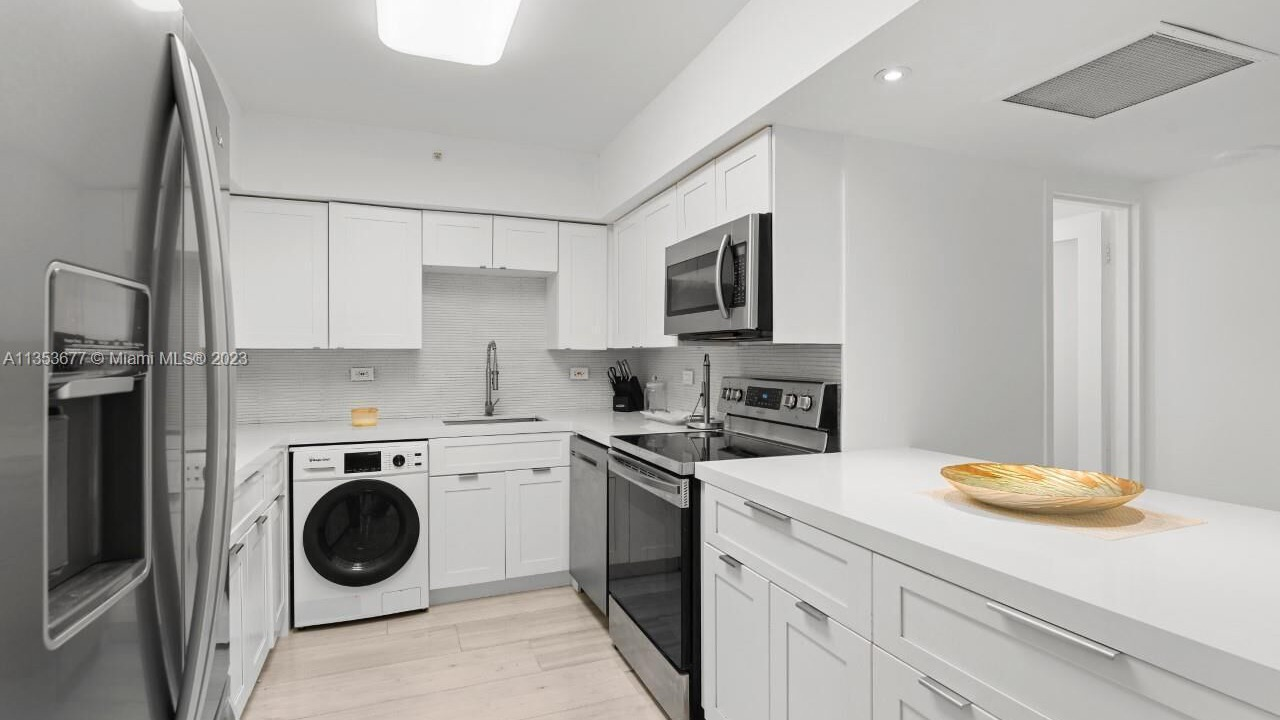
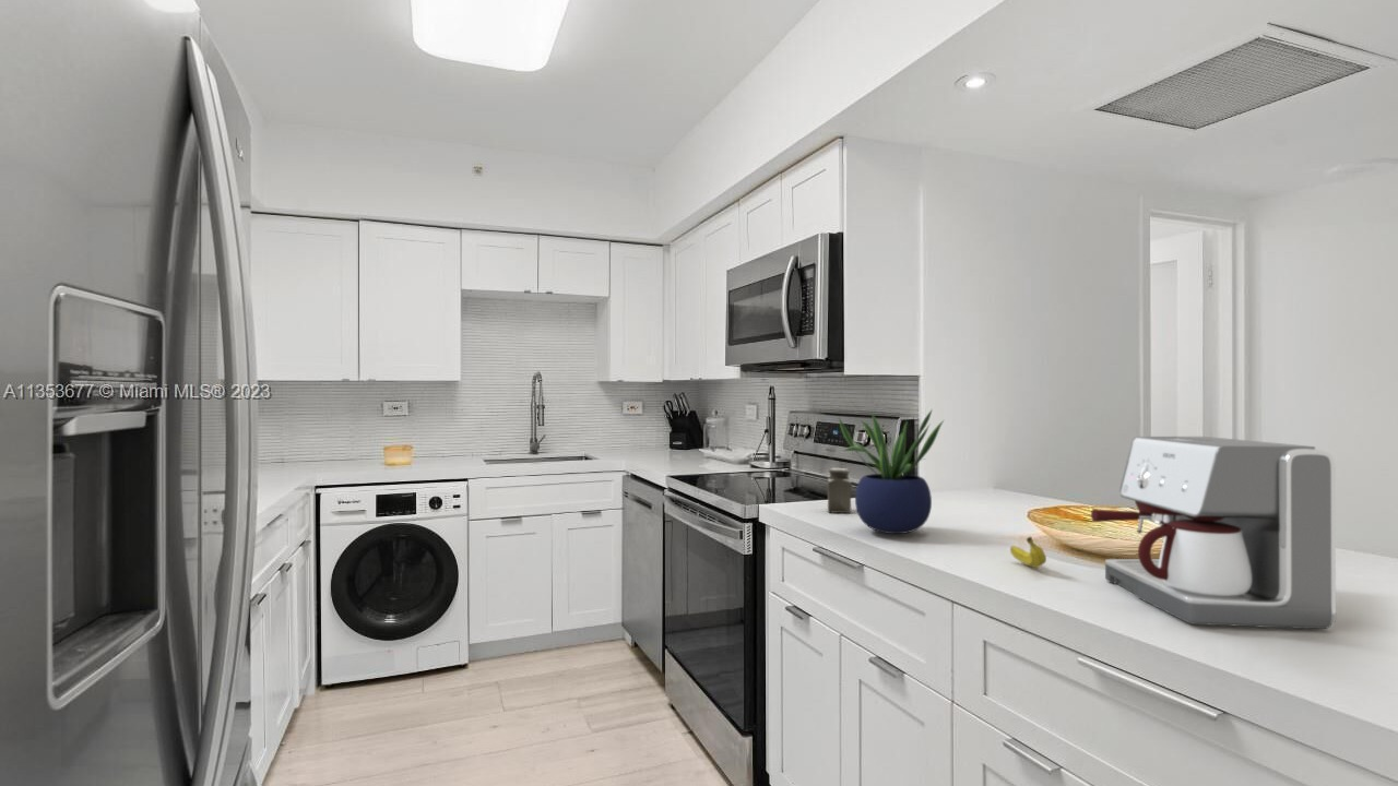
+ potted plant (895, 471)
+ coffee maker (1208, 521)
+ fruit (1023, 550)
+ salt shaker (839, 489)
